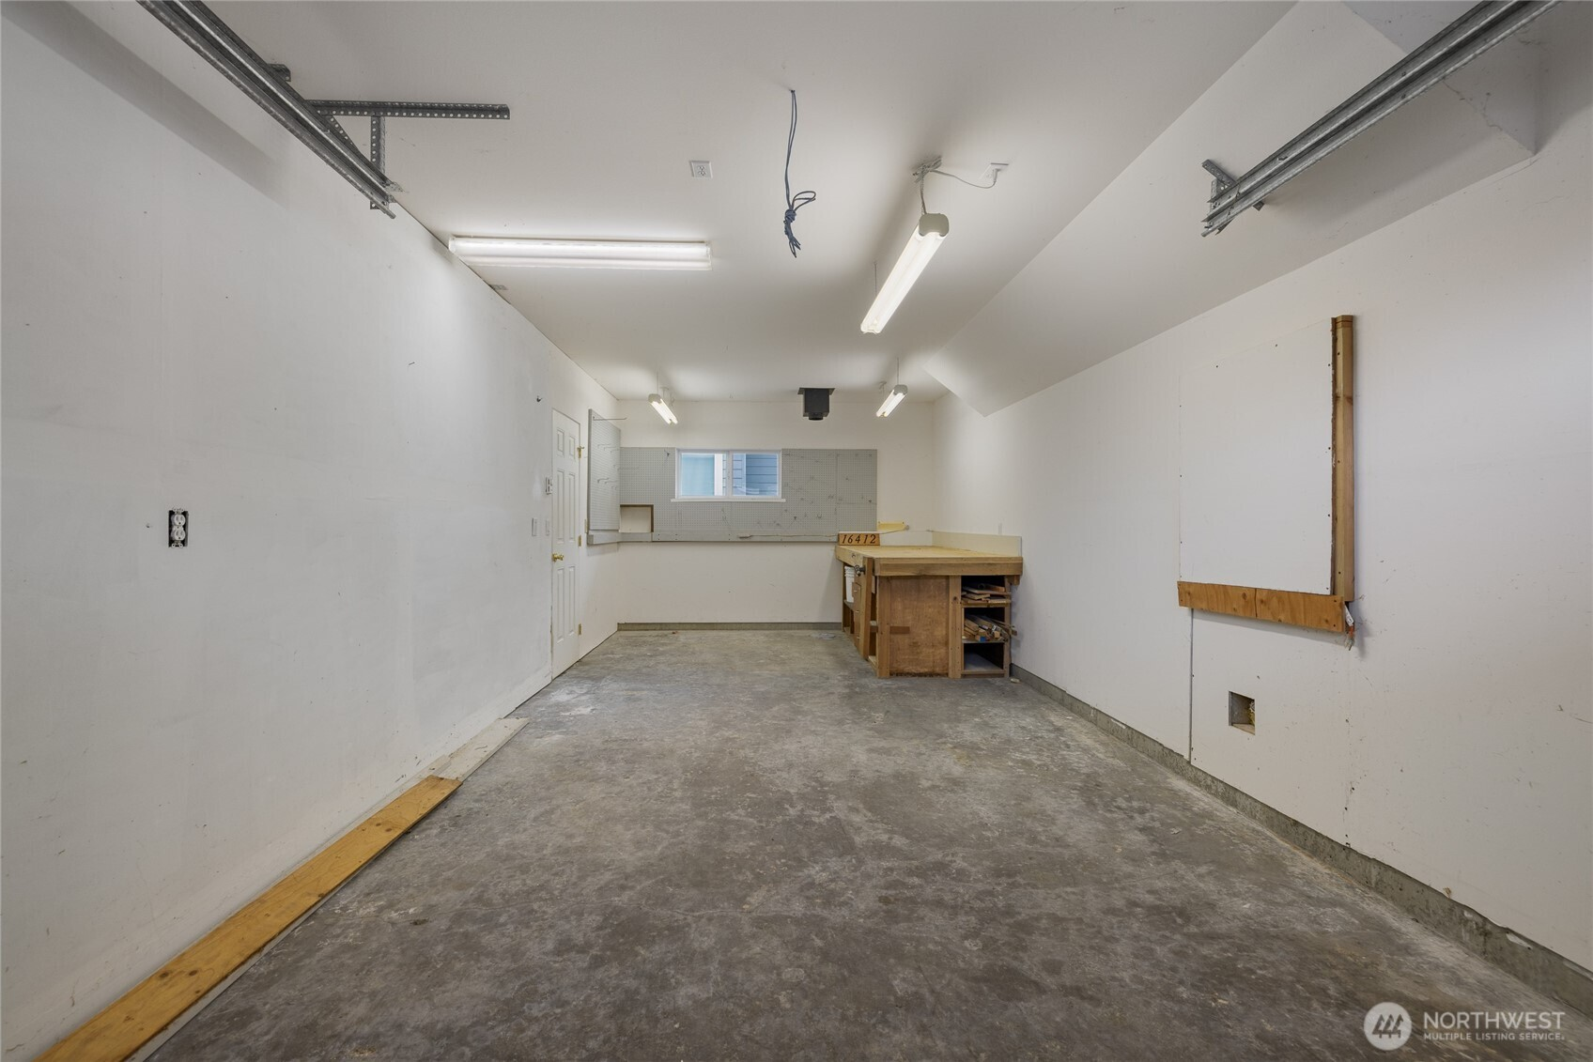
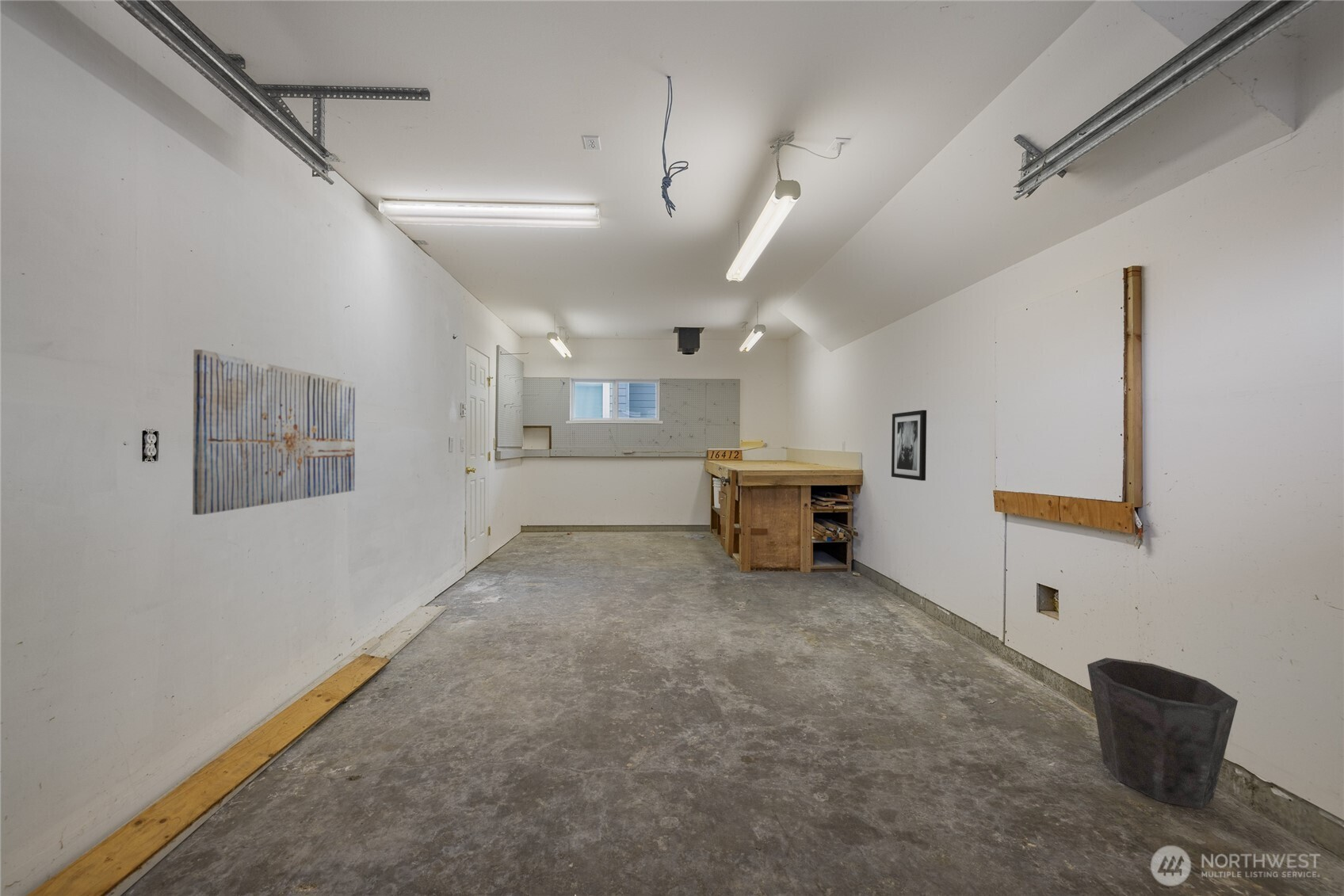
+ waste bin (1155, 730)
+ wall art (291, 435)
+ wall art (907, 445)
